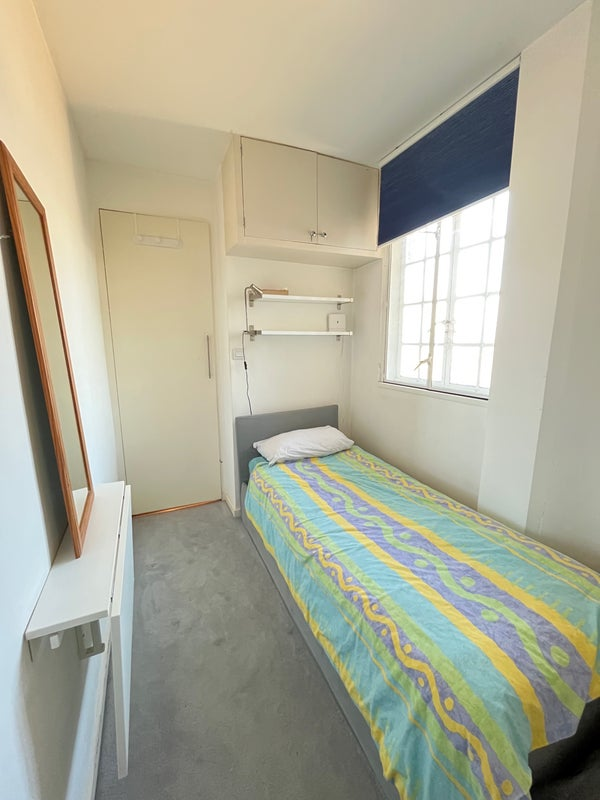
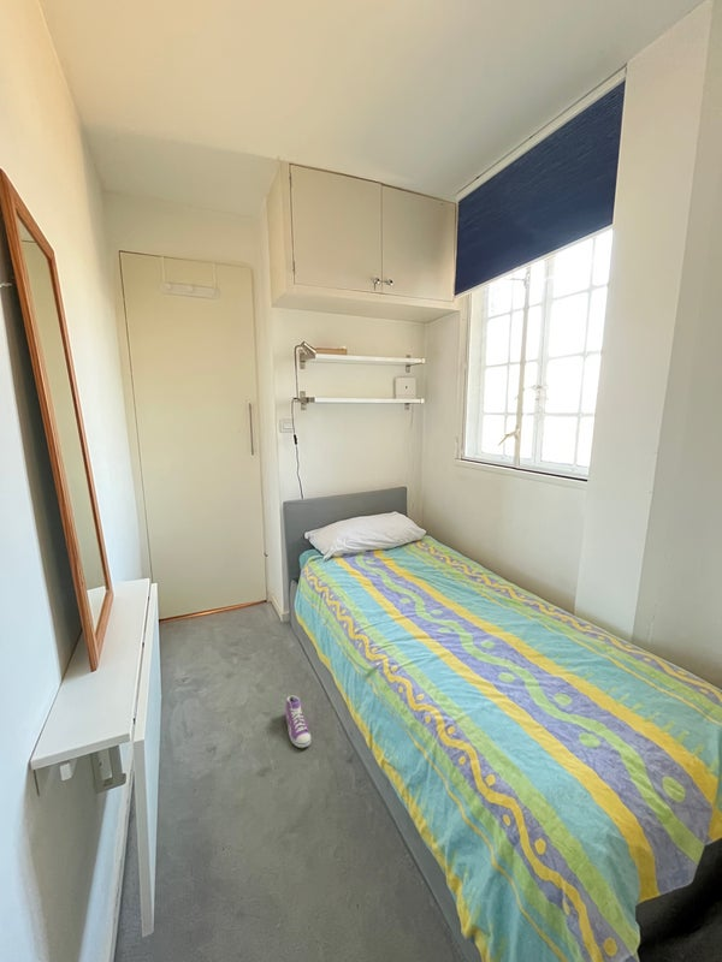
+ sneaker (296, 718)
